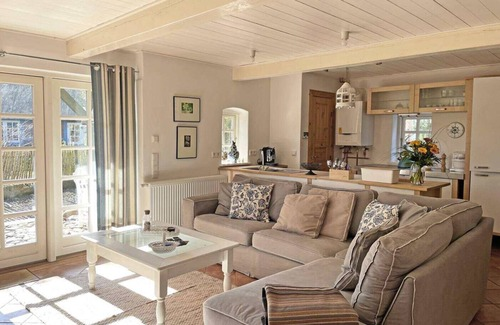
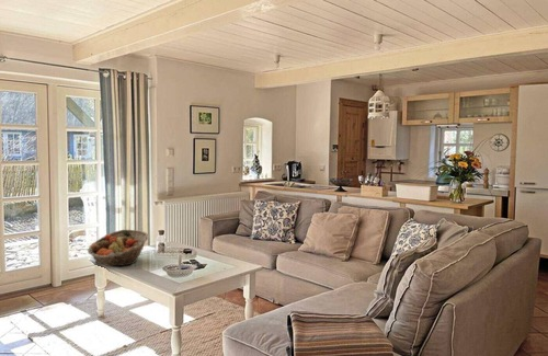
+ fruit basket (118, 246)
